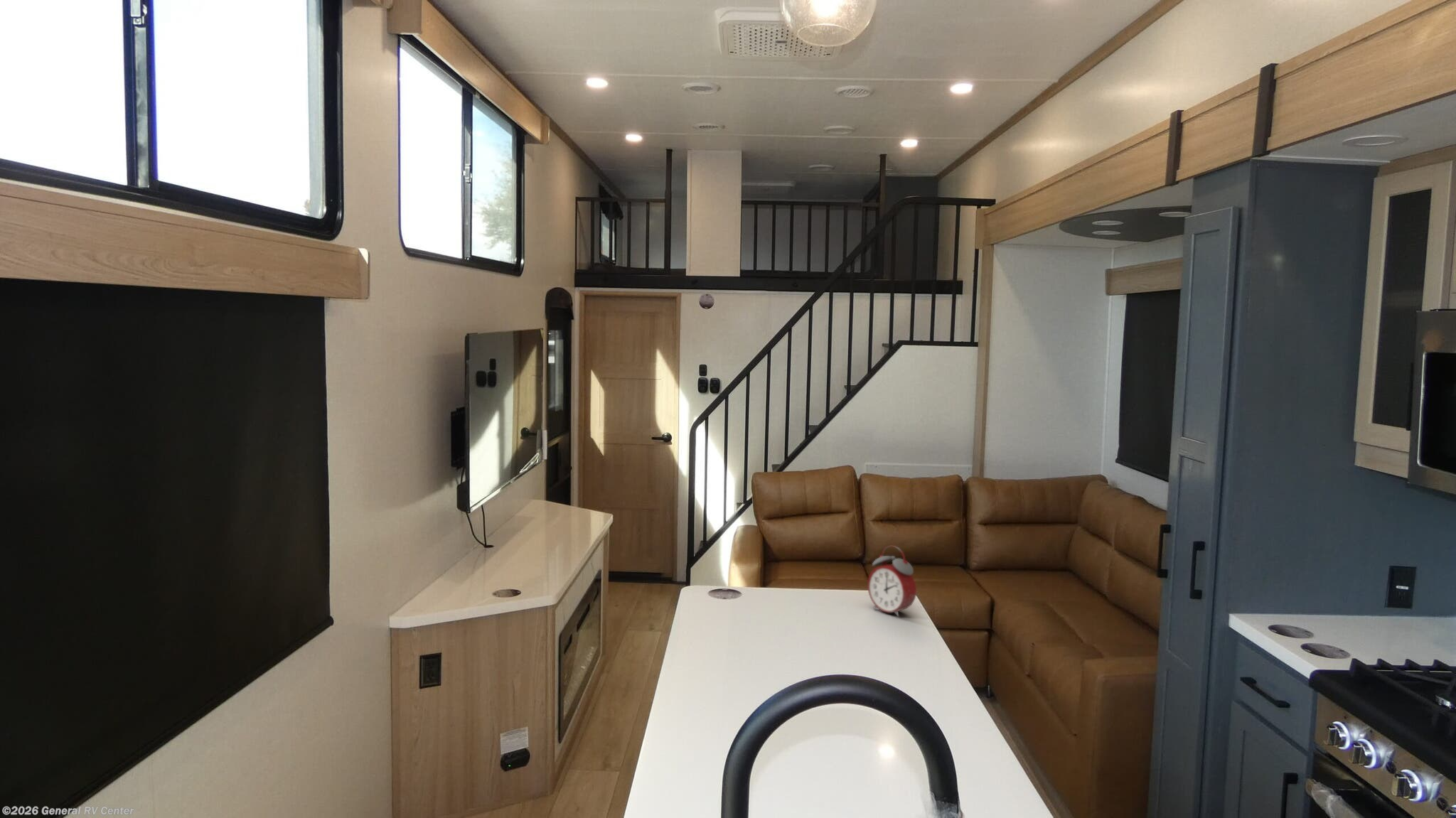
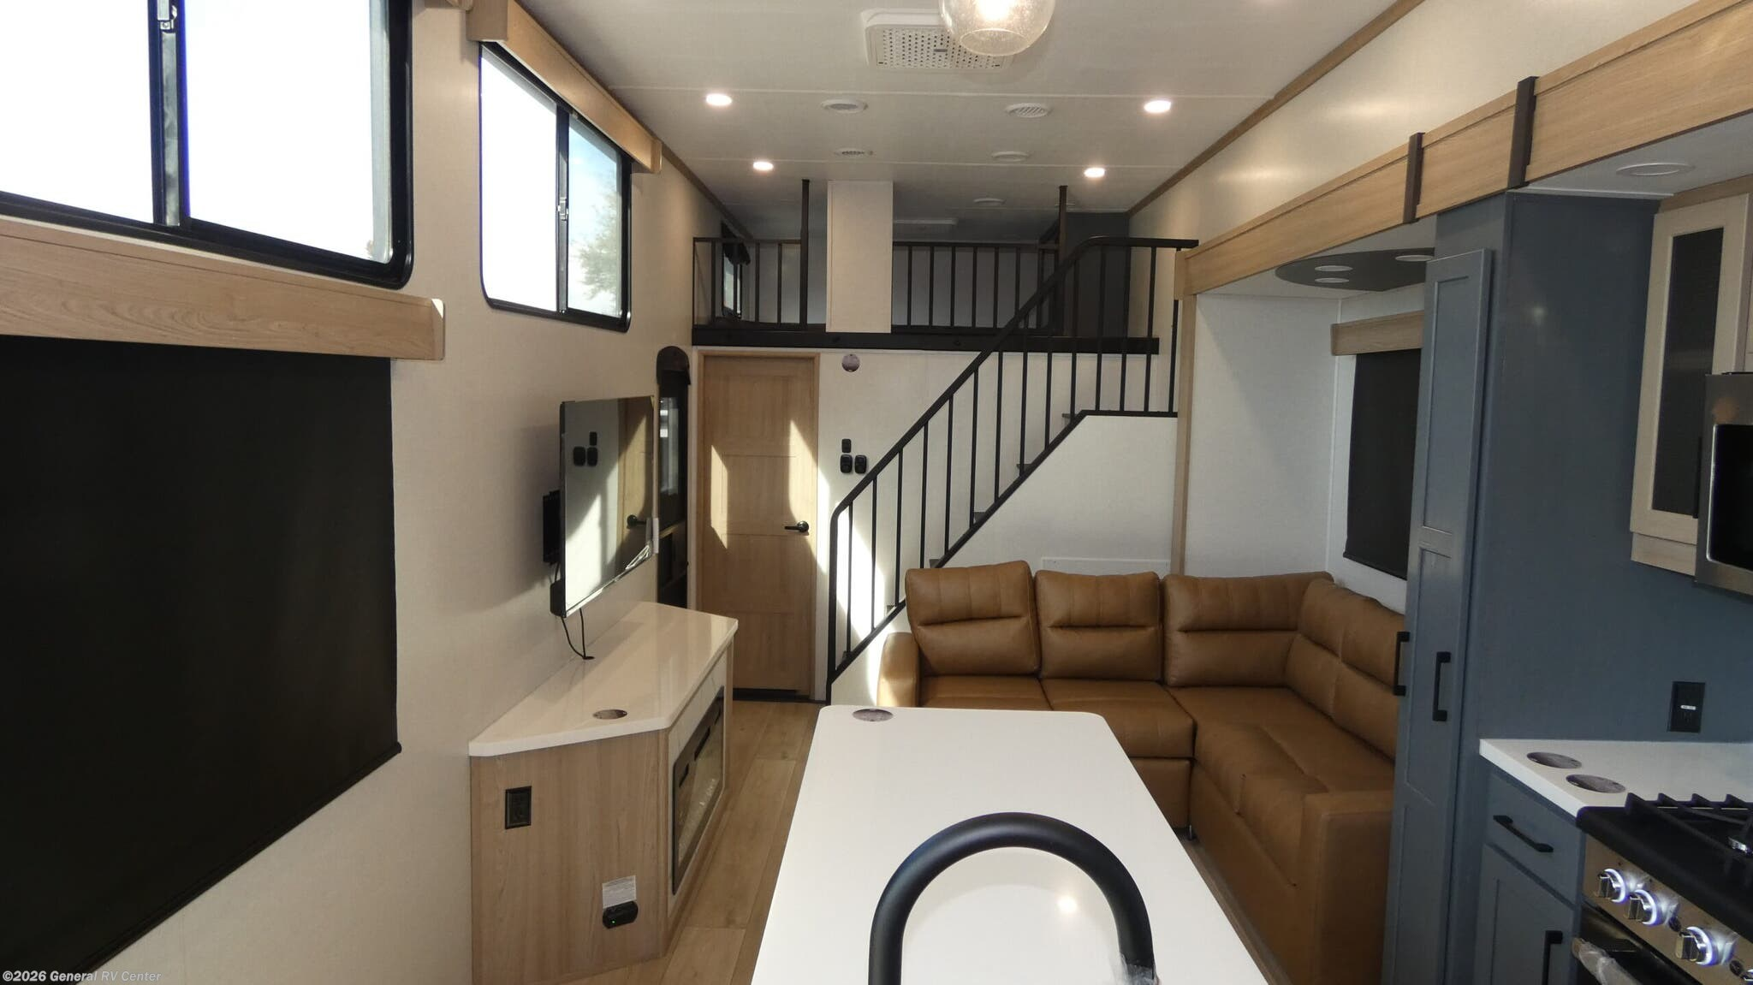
- alarm clock (892, 578)
